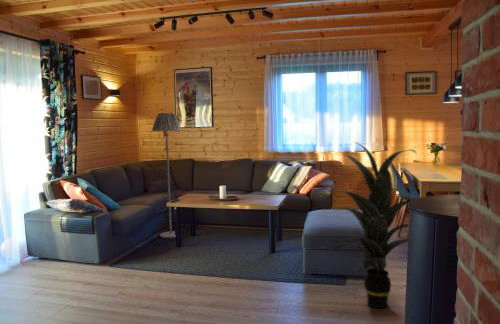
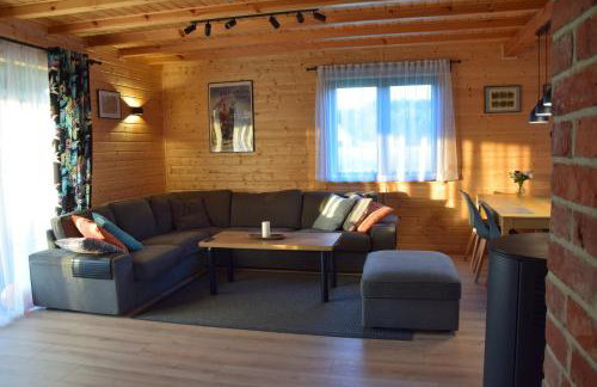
- indoor plant (371, 223)
- floor lamp (168, 175)
